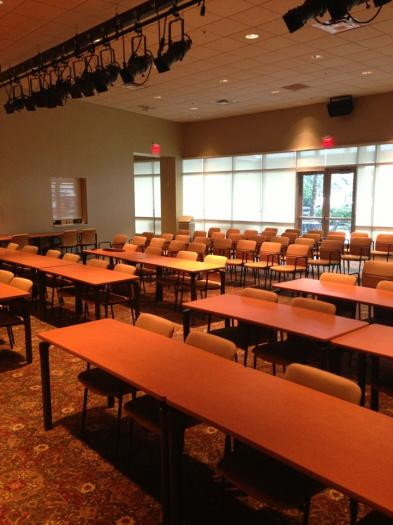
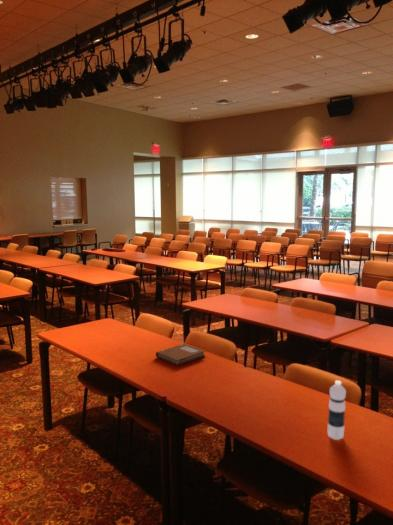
+ notebook (181, 353)
+ water bottle (336, 409)
